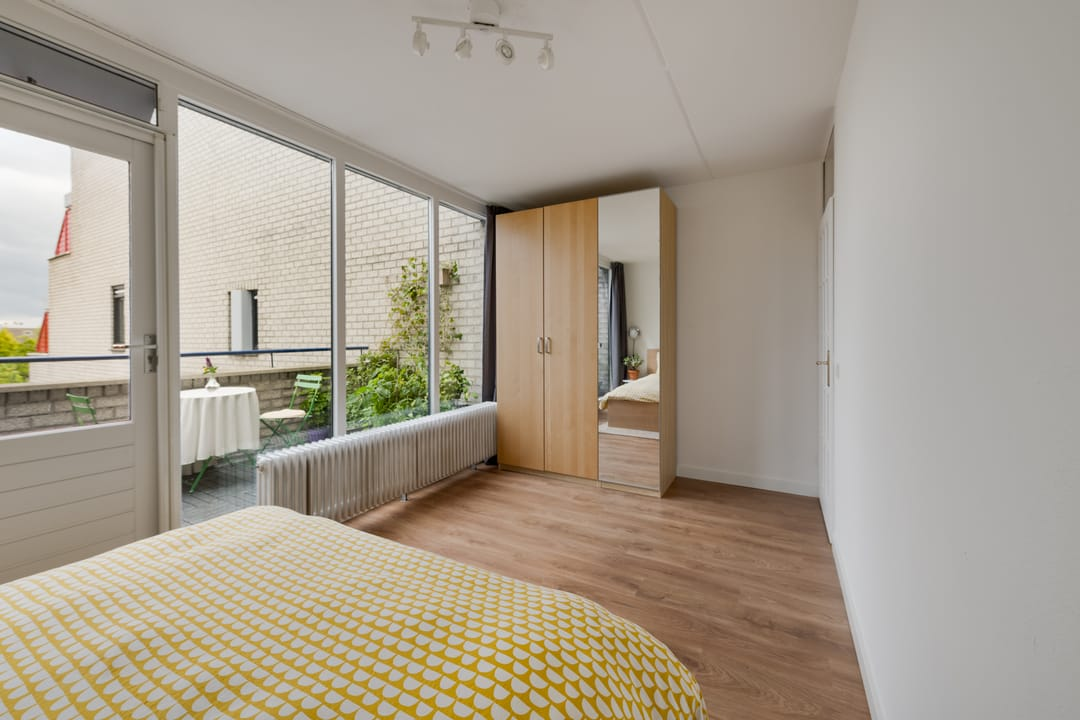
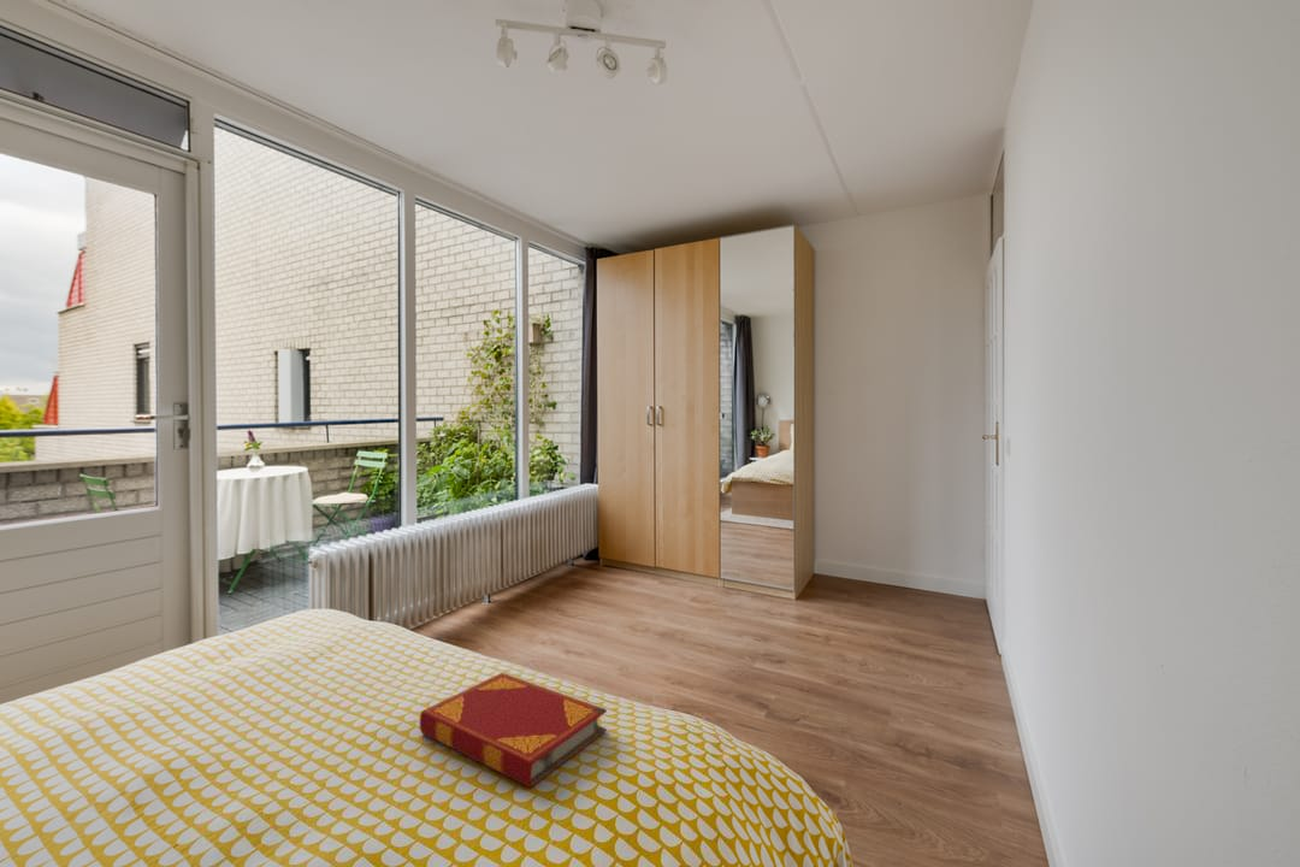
+ hardback book (513, 721)
